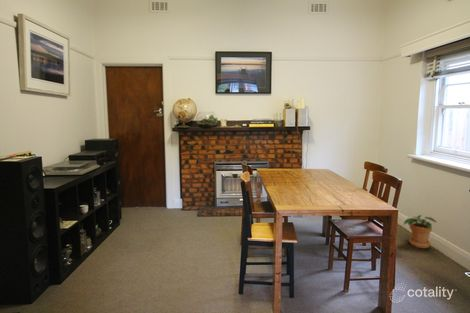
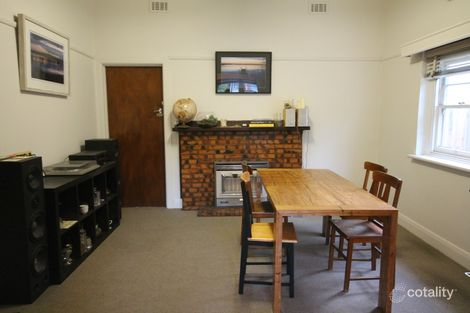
- potted plant (416, 230)
